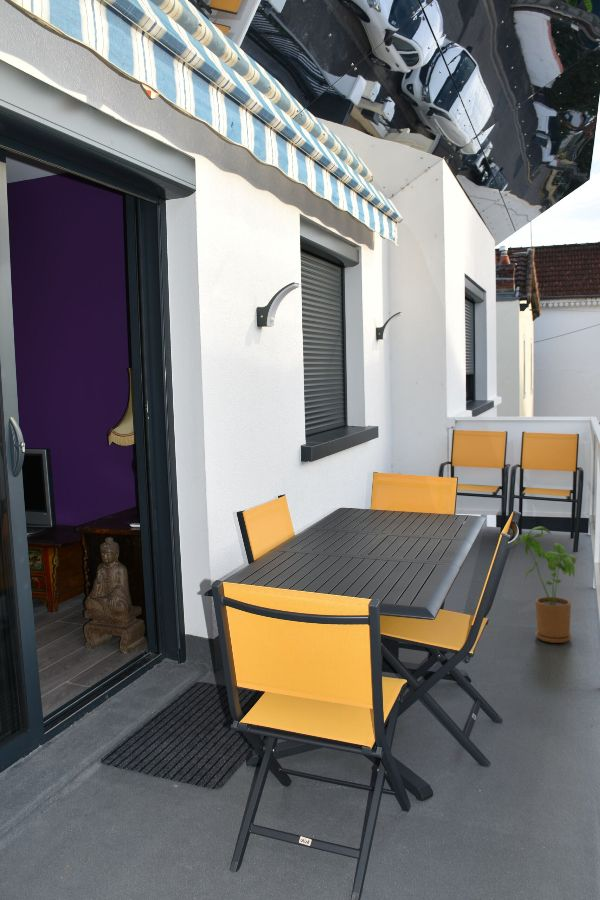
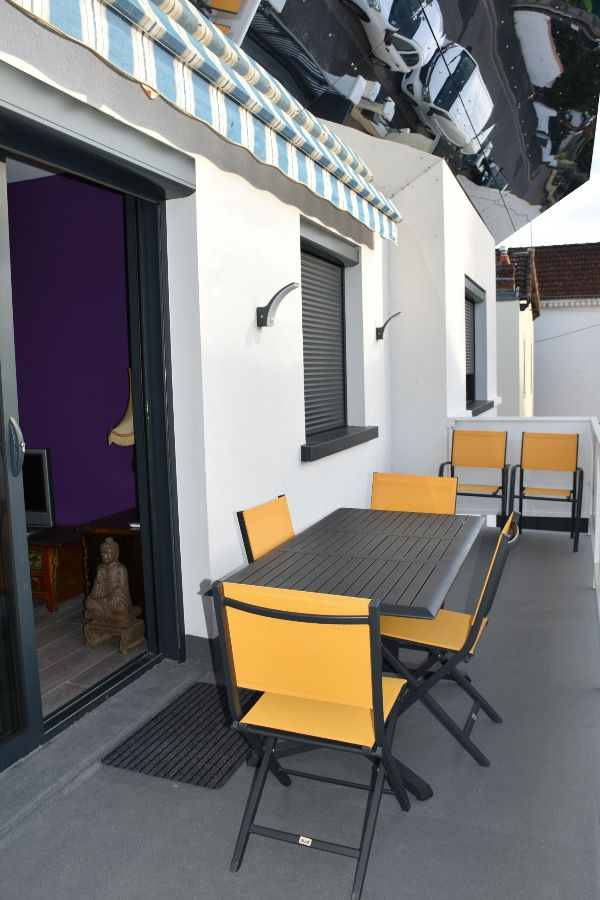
- house plant (551, 583)
